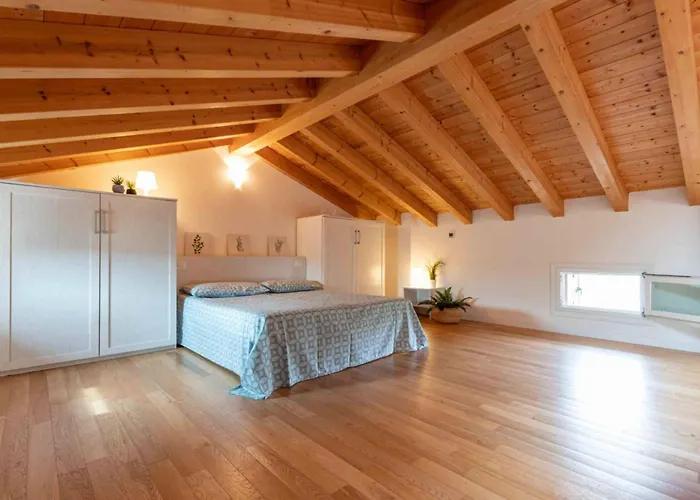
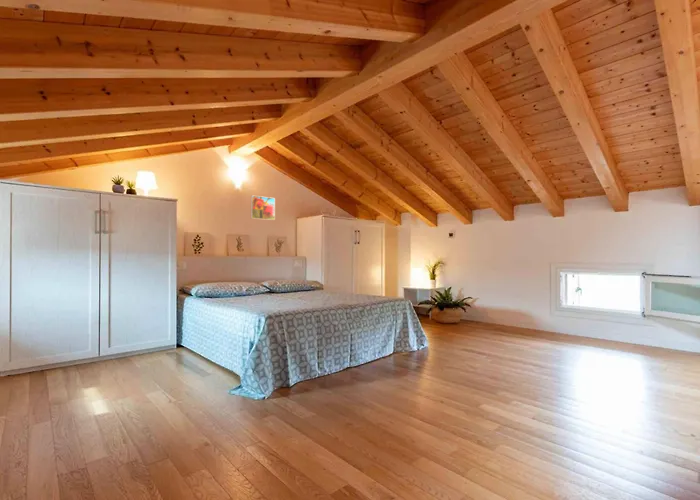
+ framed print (263, 208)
